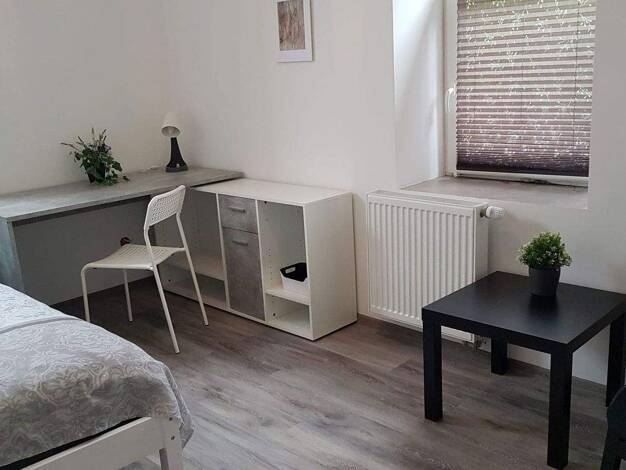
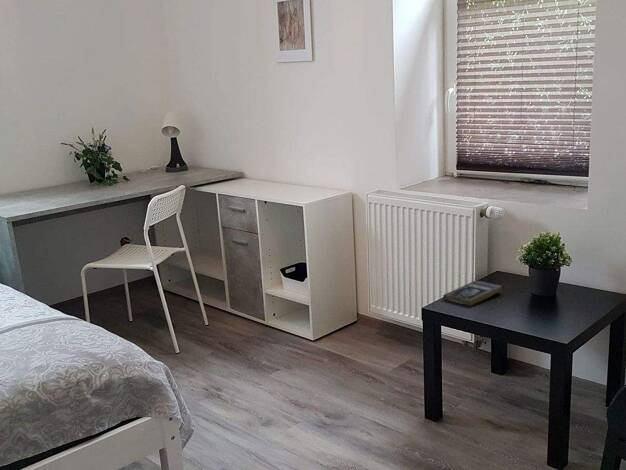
+ book (472, 292)
